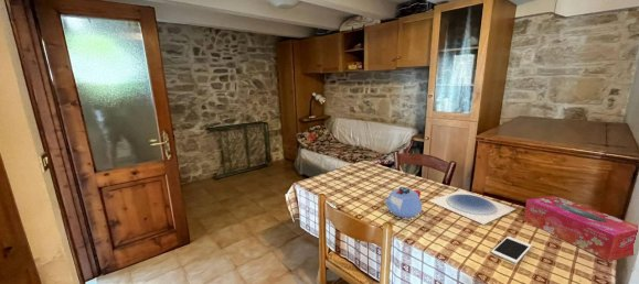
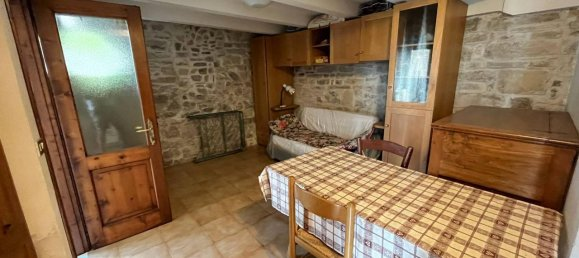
- plate (470, 201)
- cell phone (511, 249)
- tissue box (576, 223)
- teapot (403, 200)
